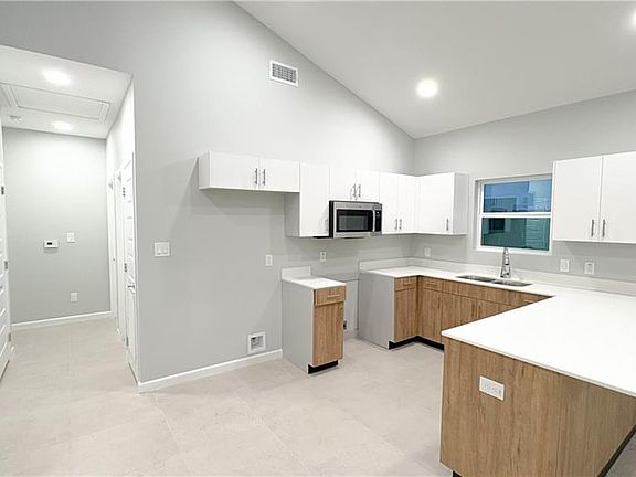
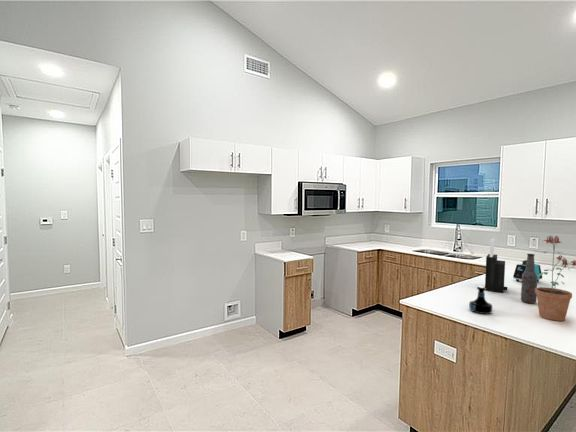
+ toaster (525, 268)
+ knife block (497, 264)
+ bottle (529, 278)
+ tequila bottle (481, 298)
+ potted plant (557, 277)
